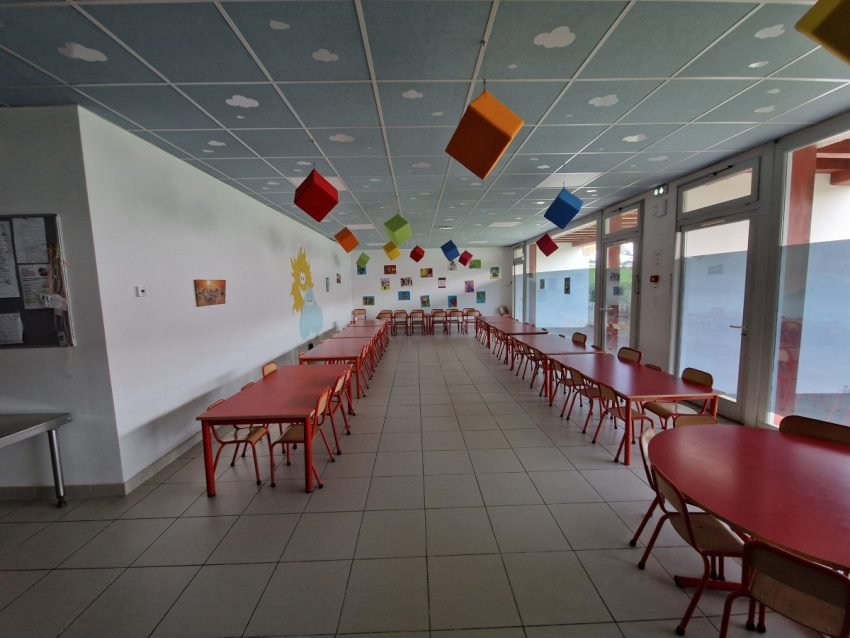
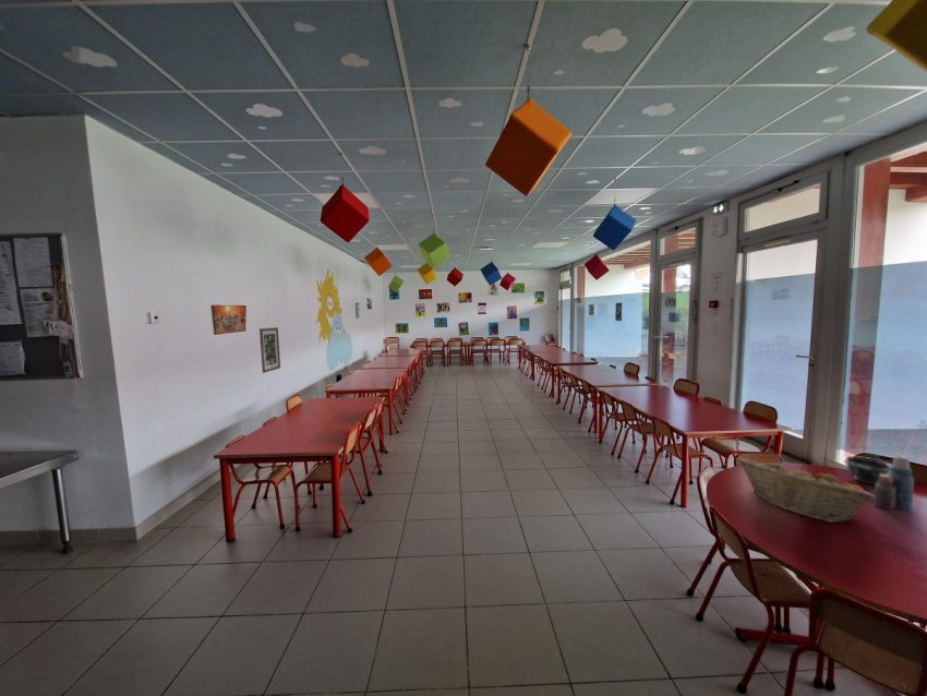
+ bottle (894, 481)
+ fruit basket (798, 483)
+ bowl (867, 470)
+ wall art (270, 349)
